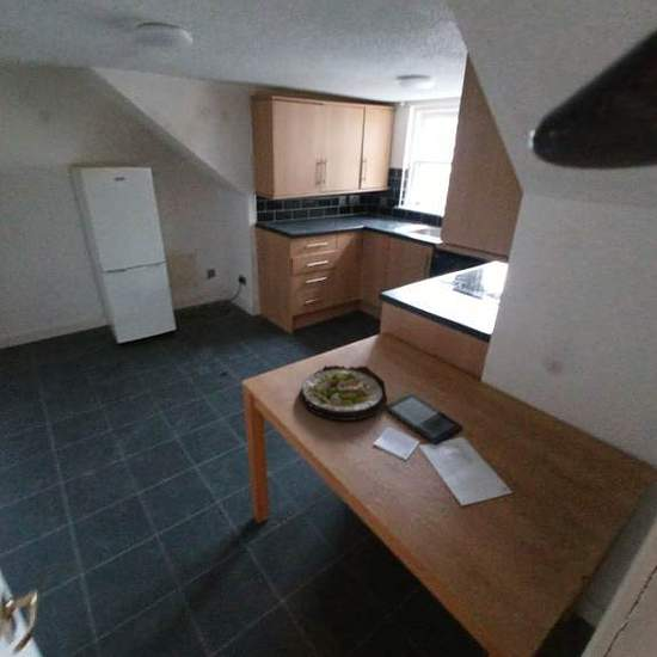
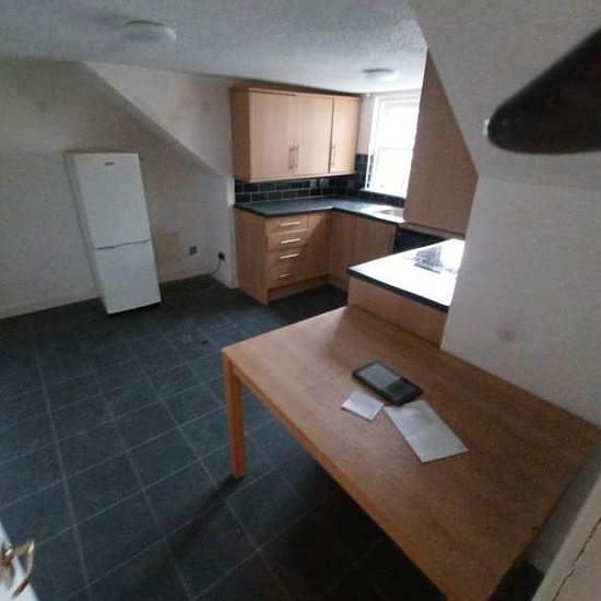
- salad plate (340, 388)
